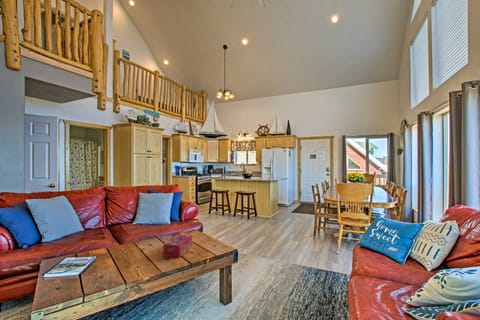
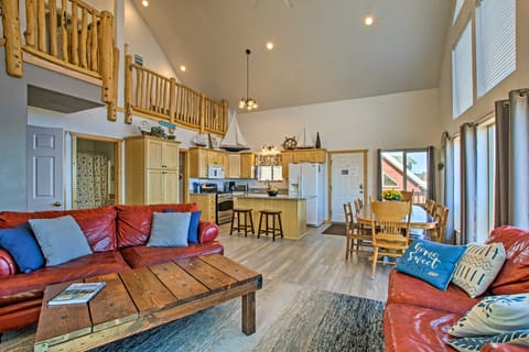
- tissue box (178, 245)
